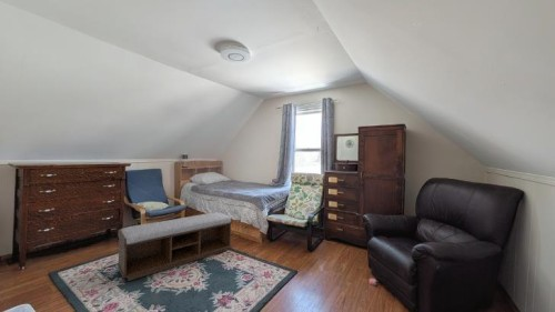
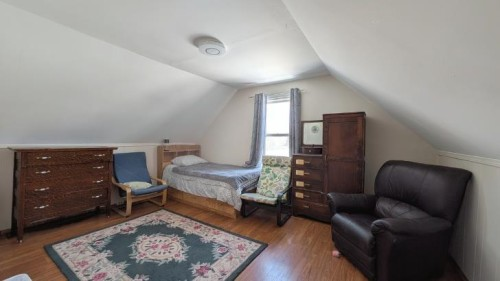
- bench (180, 240)
